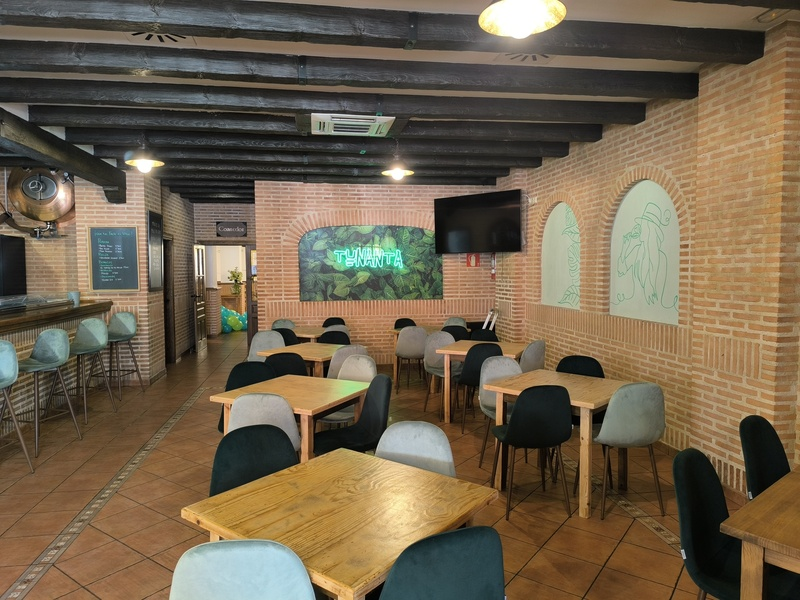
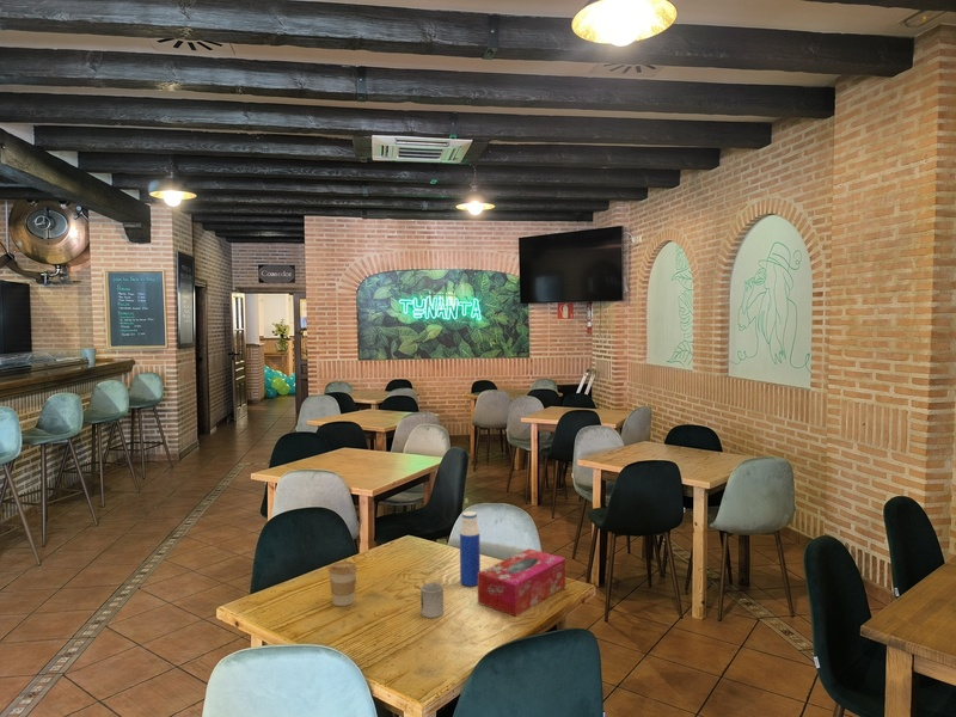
+ tissue box (522, 580)
+ cup (433, 598)
+ water bottle (470, 547)
+ coffee cup (343, 582)
